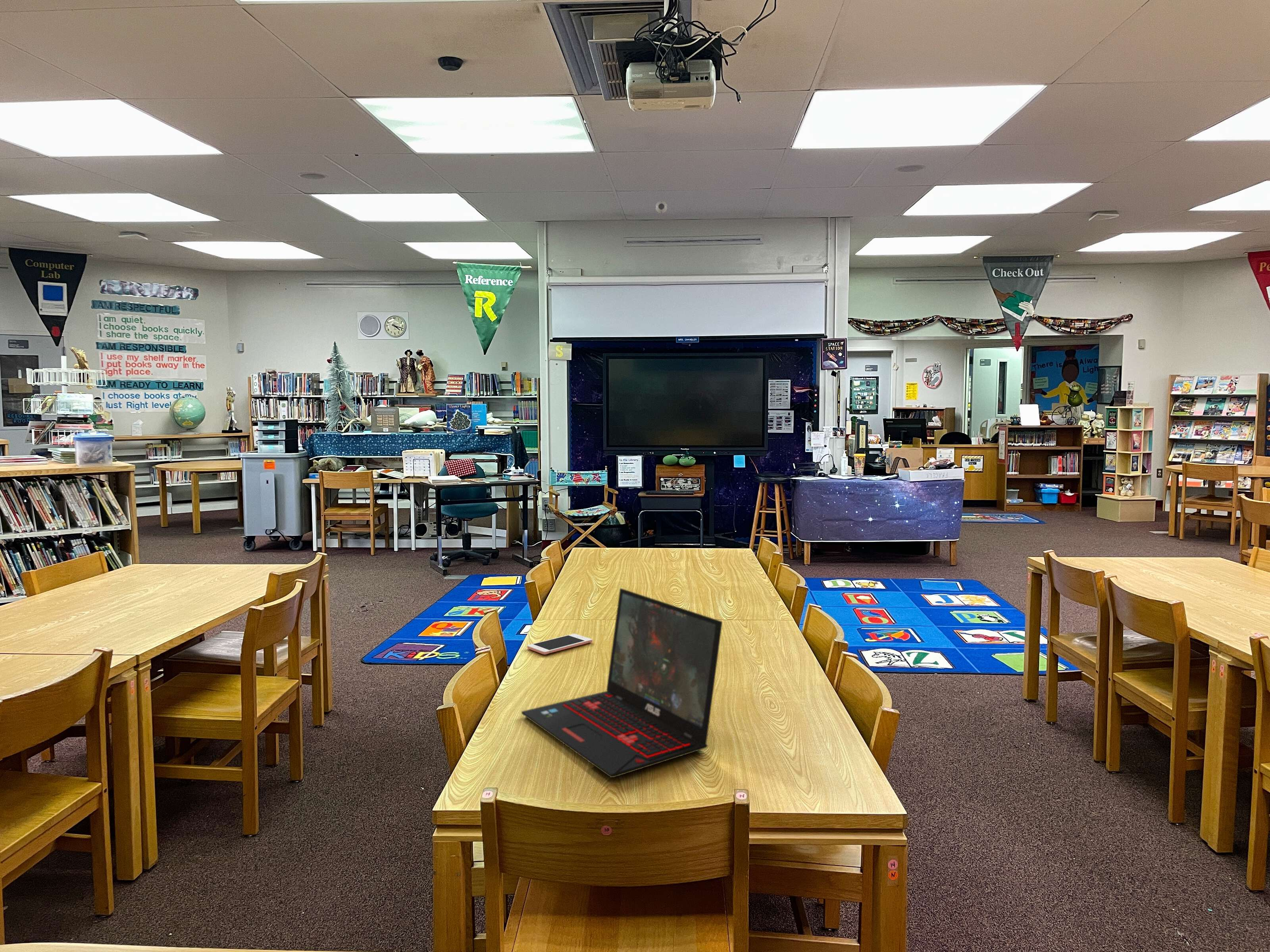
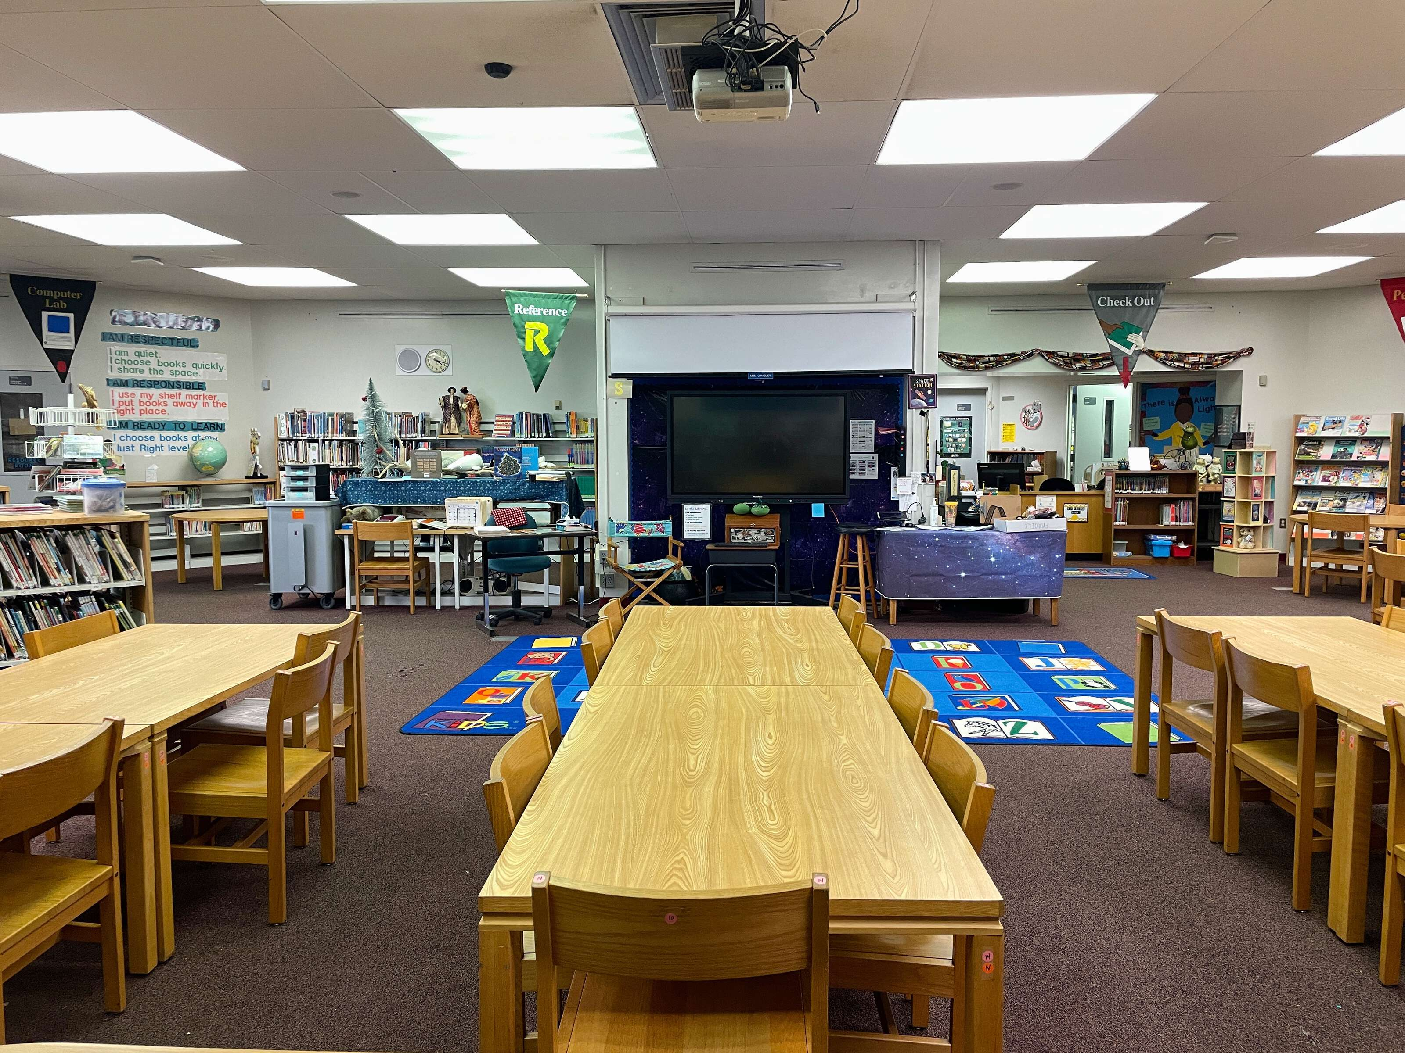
- cell phone (560, 643)
- smoke detector (661, 207)
- laptop (616, 672)
